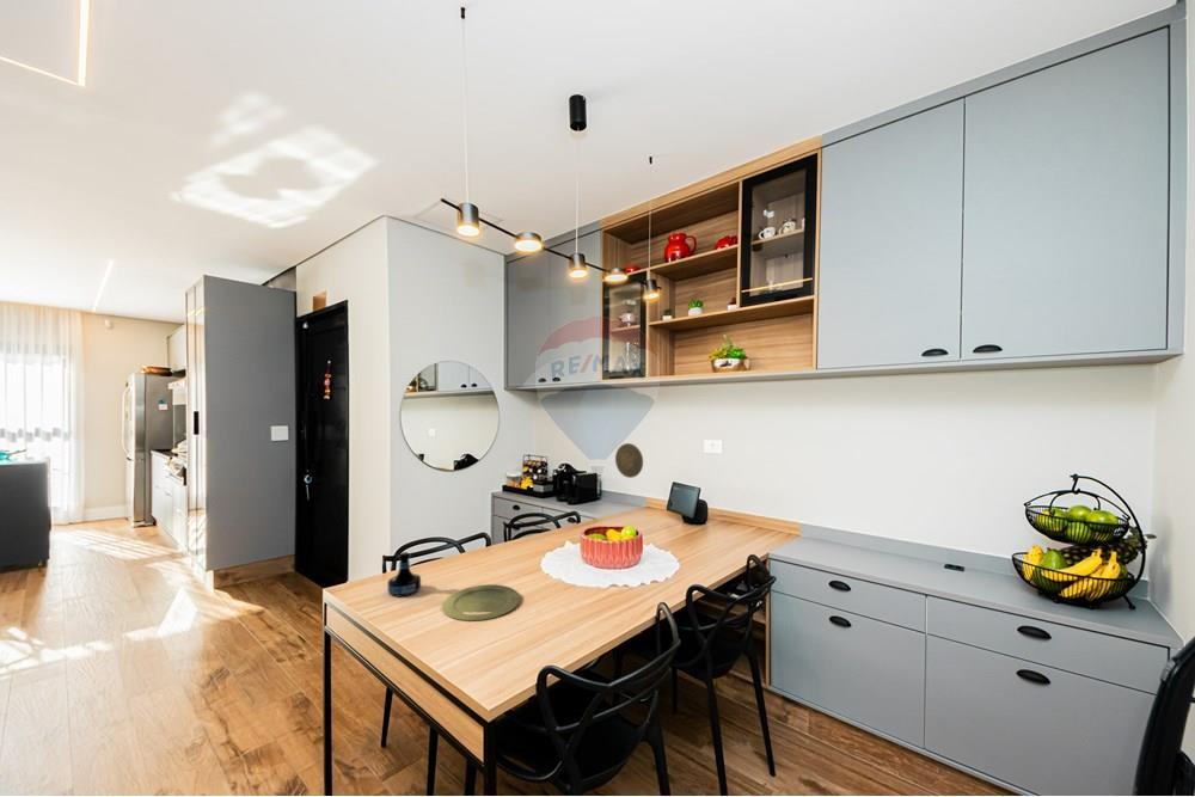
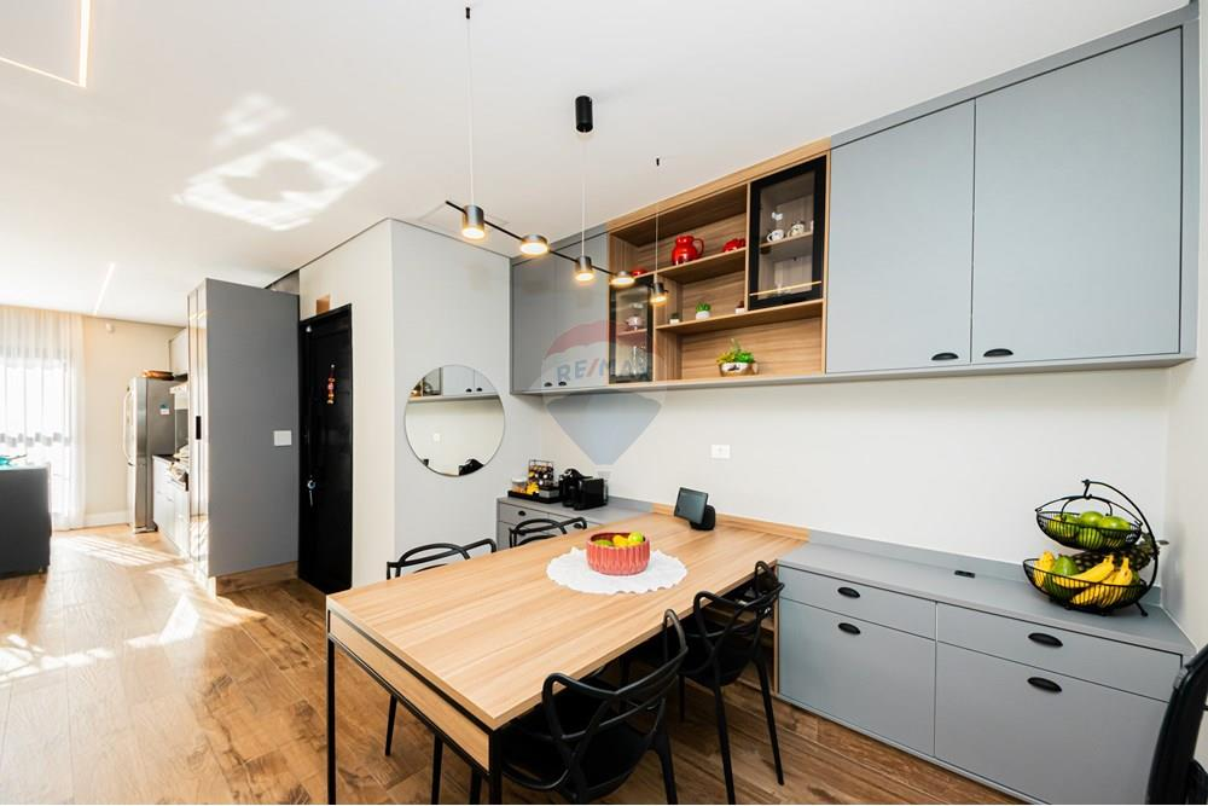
- tequila bottle (404, 571)
- plate (482, 601)
- decorative plate (627, 460)
